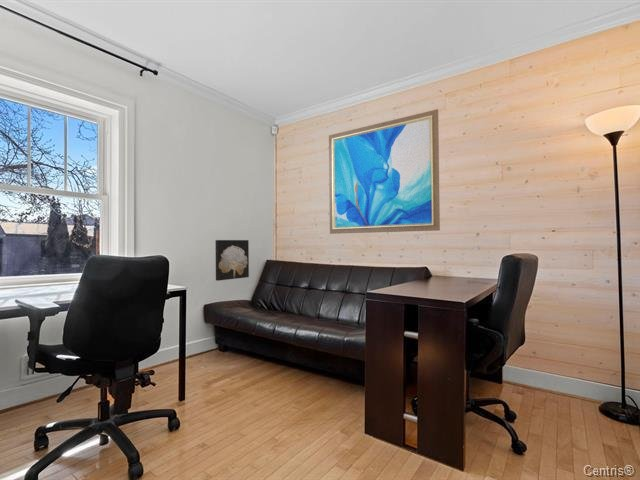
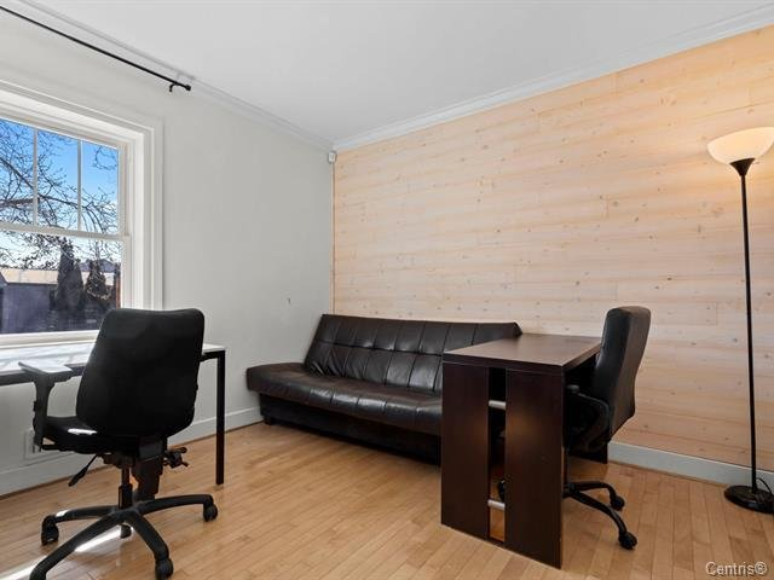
- wall art (378, 177)
- wall art (232, 259)
